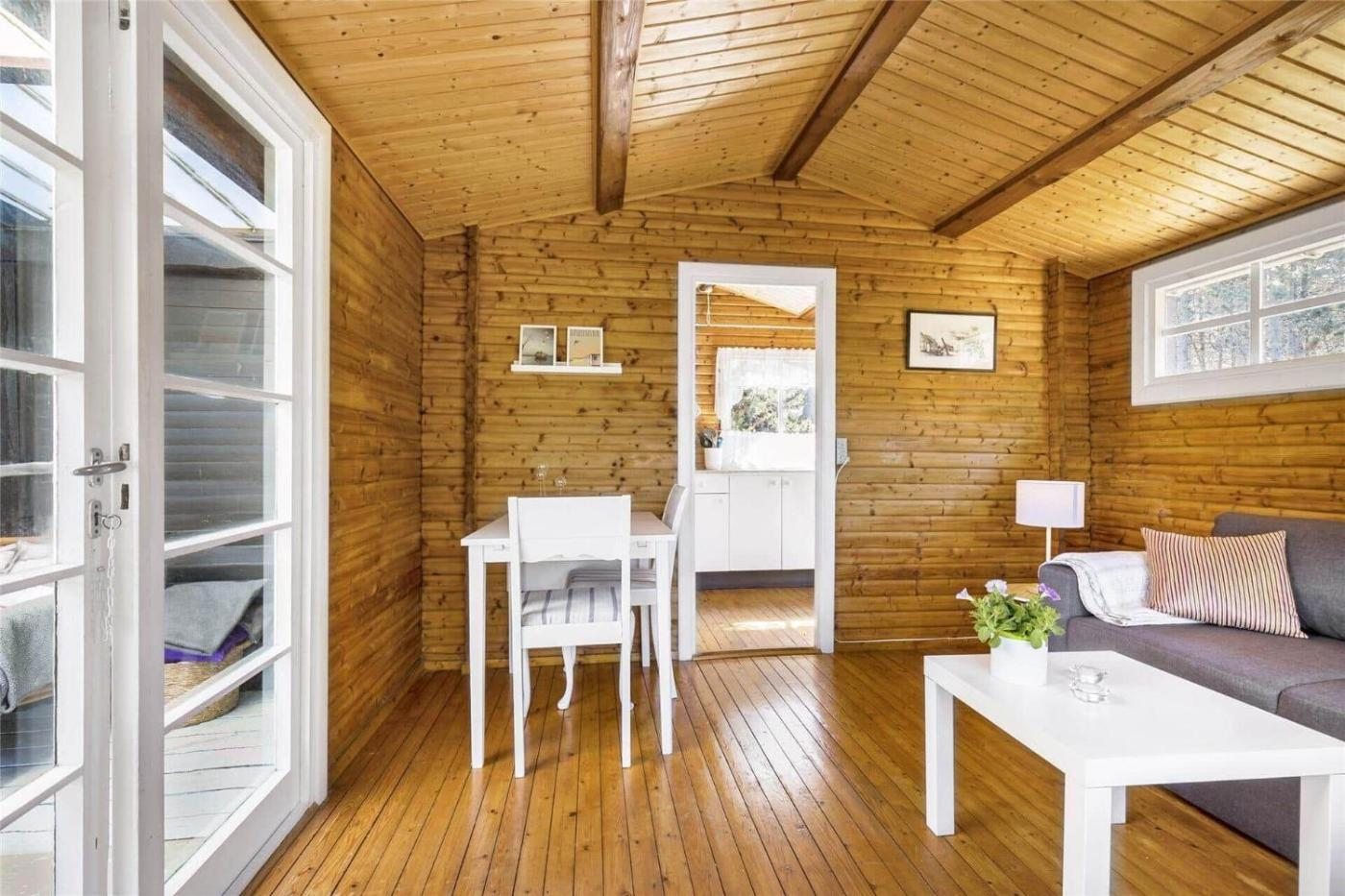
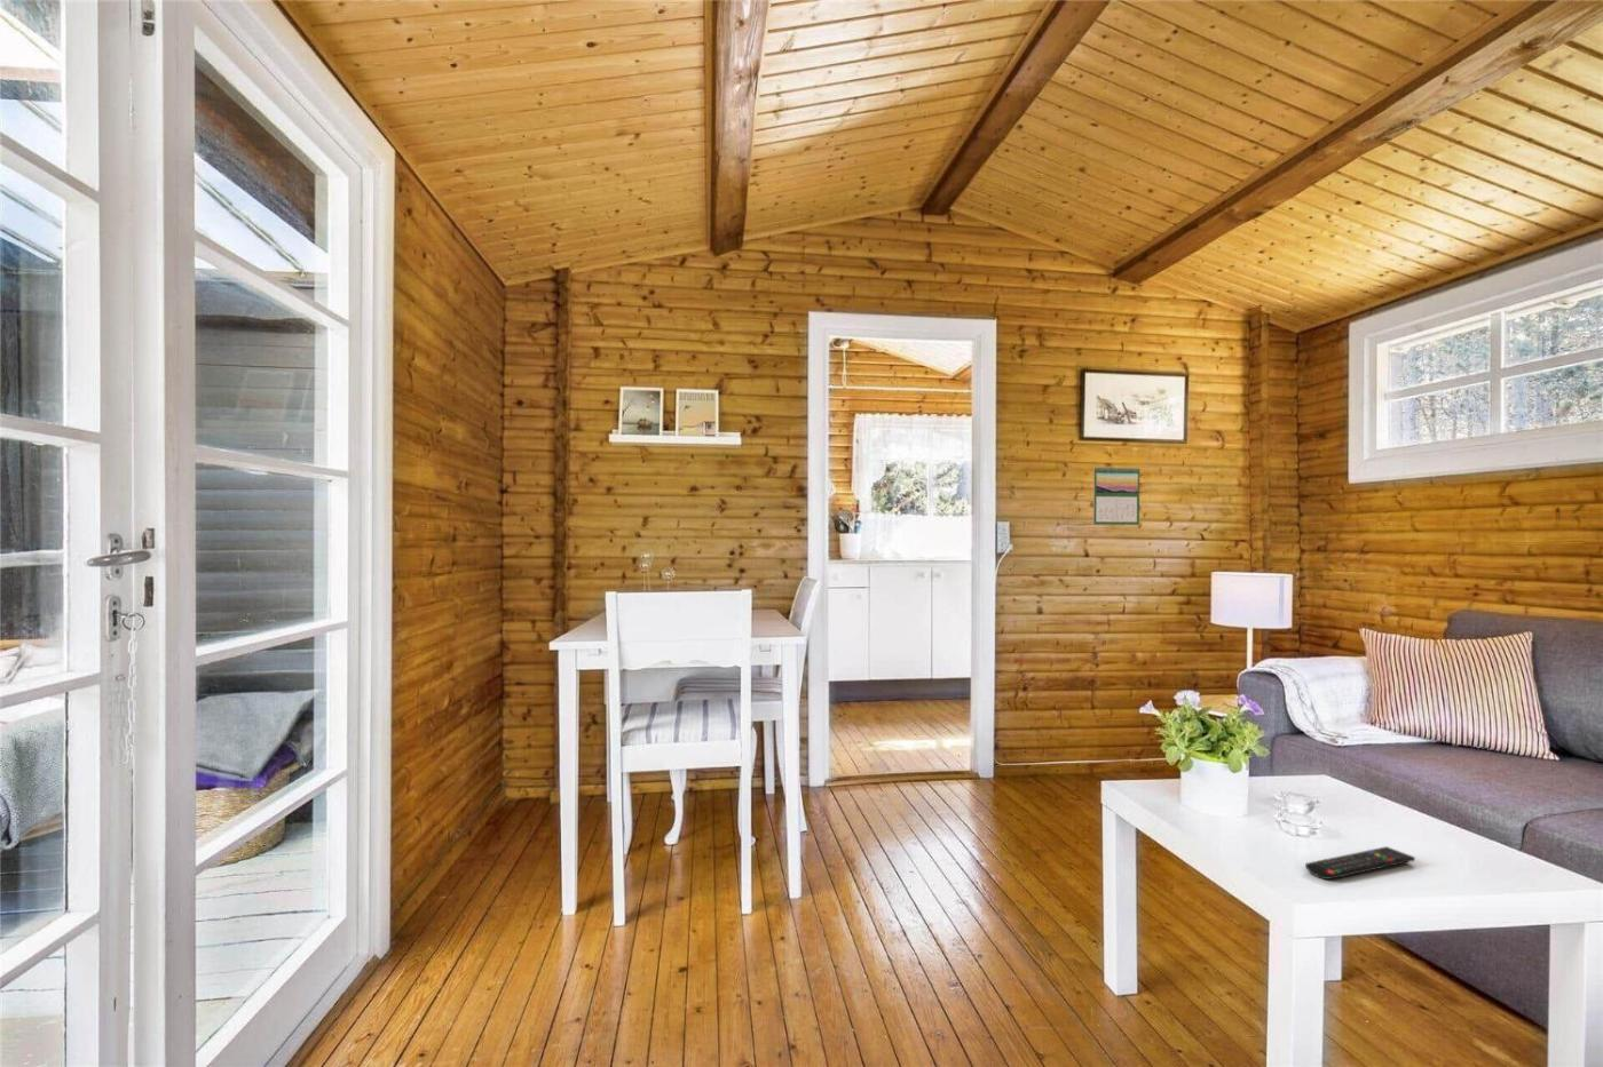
+ remote control (1359, 863)
+ calendar (1117, 495)
